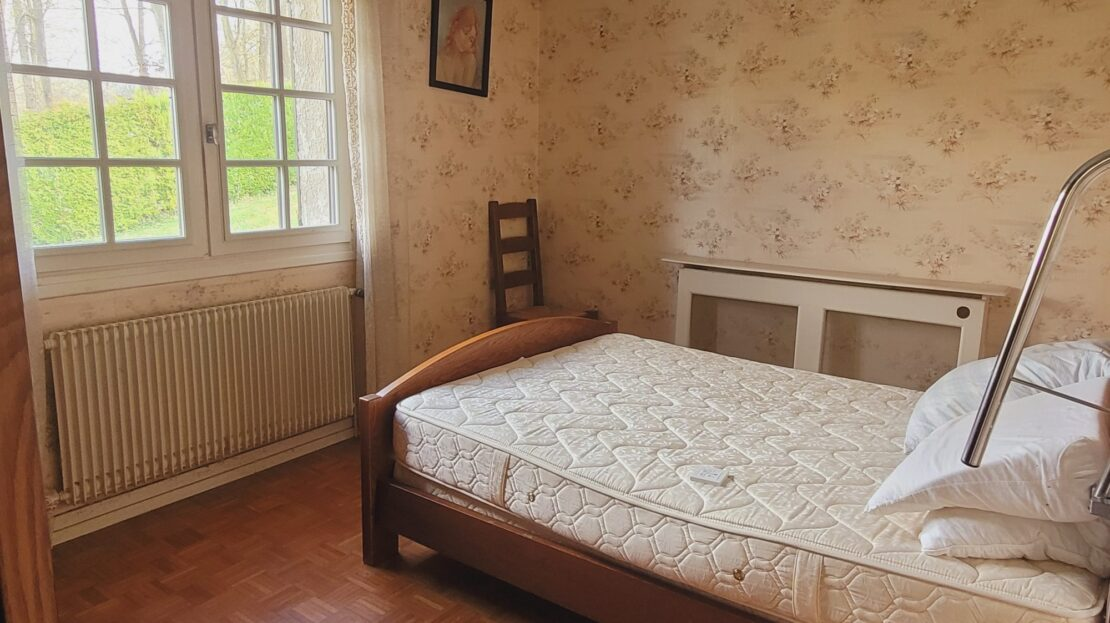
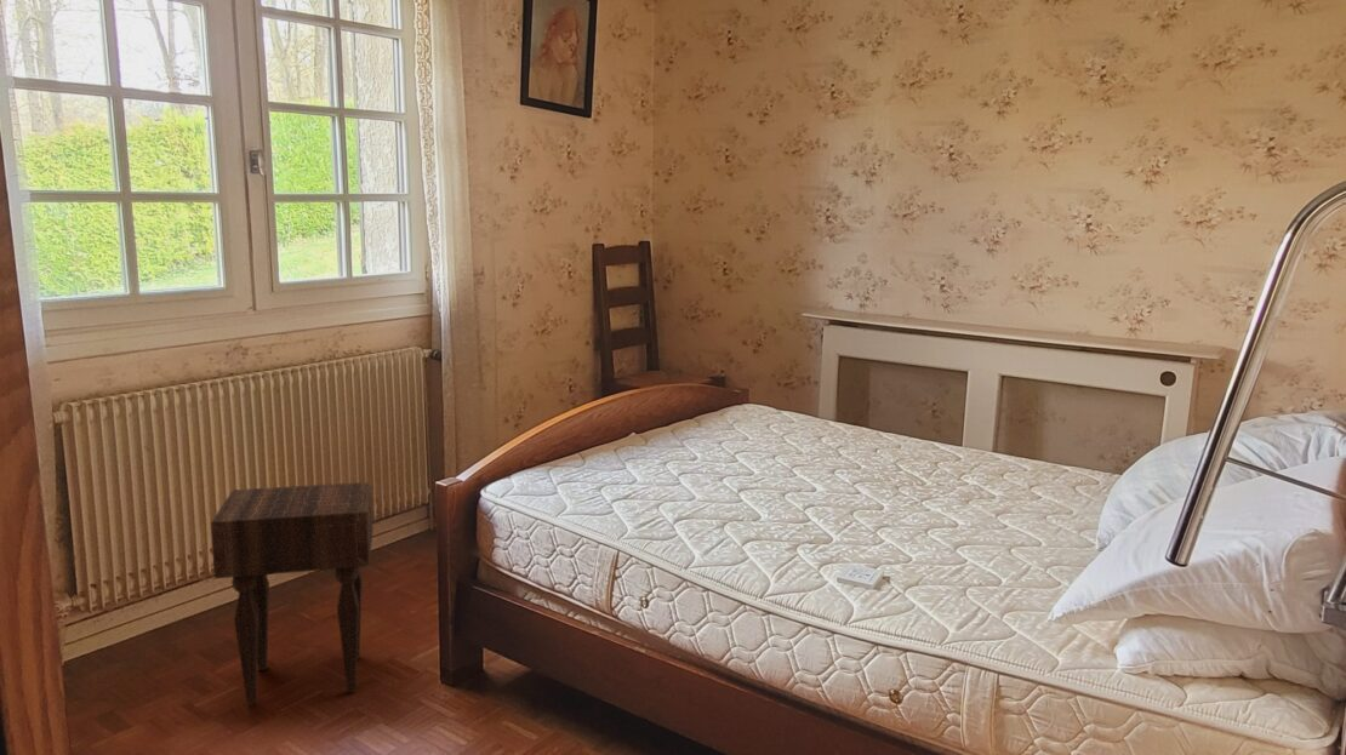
+ nightstand (303, 571)
